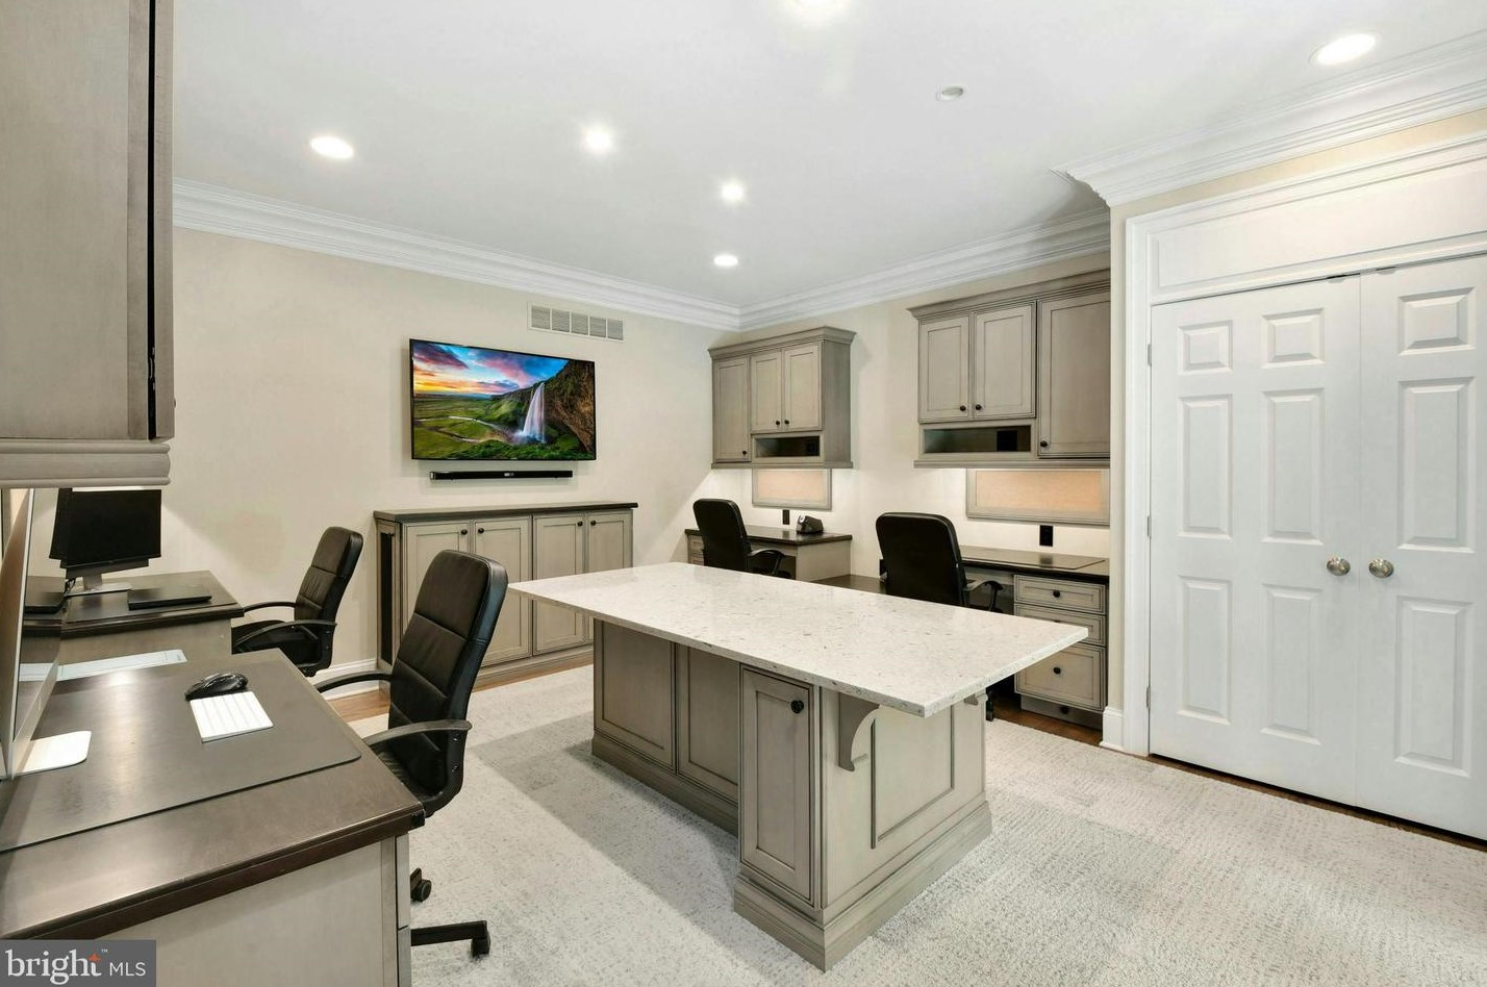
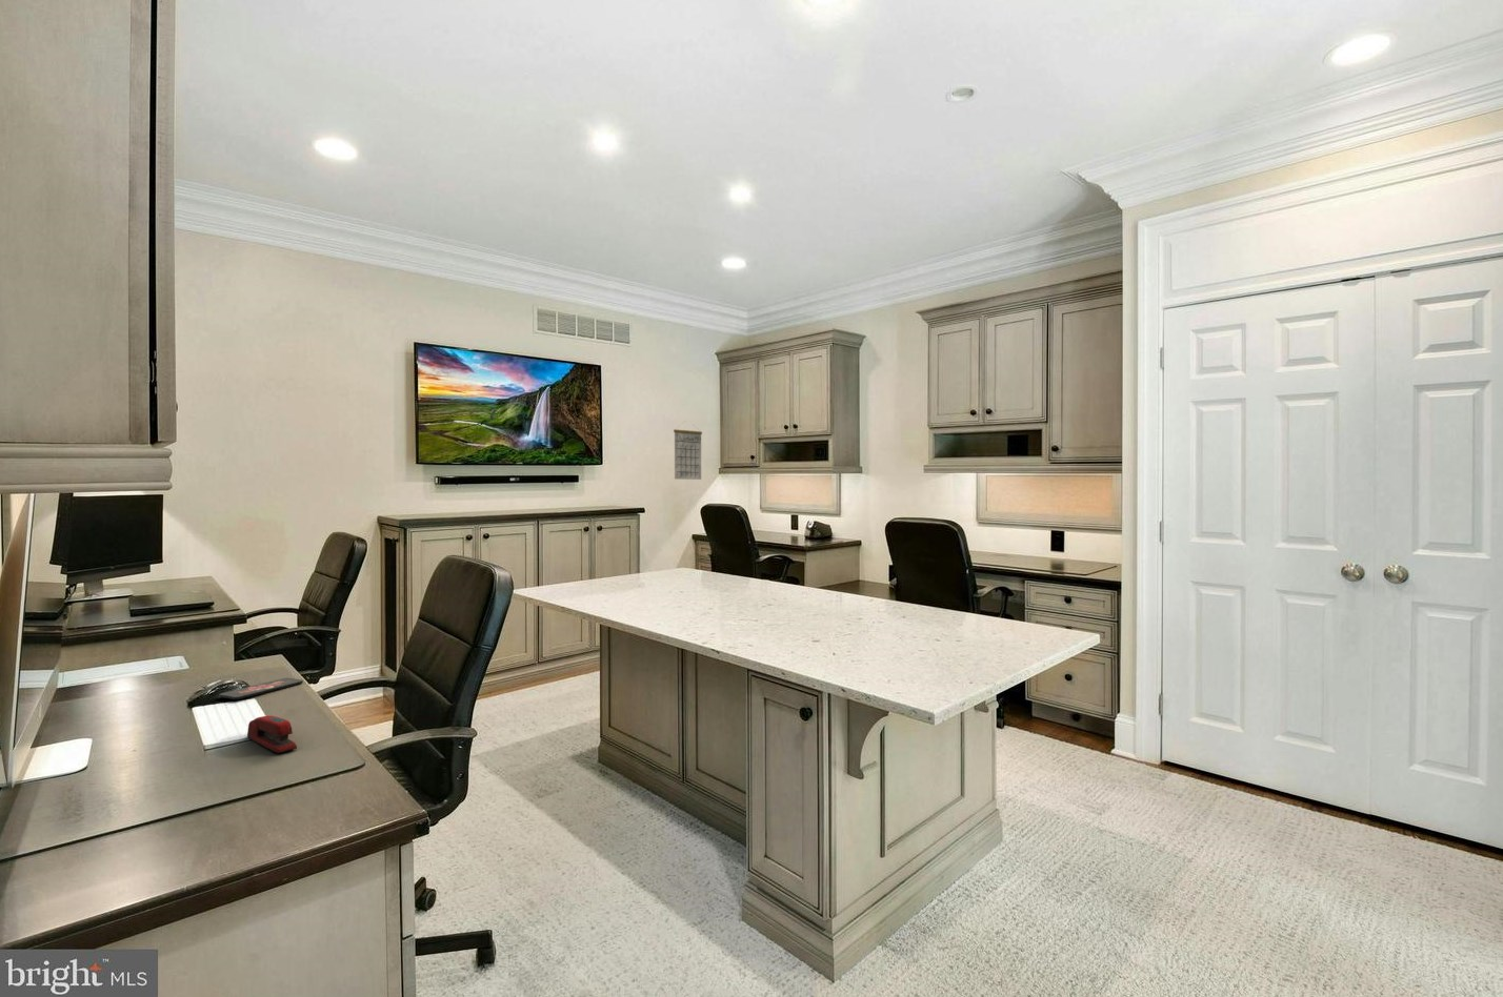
+ calendar (687, 450)
+ smartphone (262, 688)
+ stapler (271, 729)
